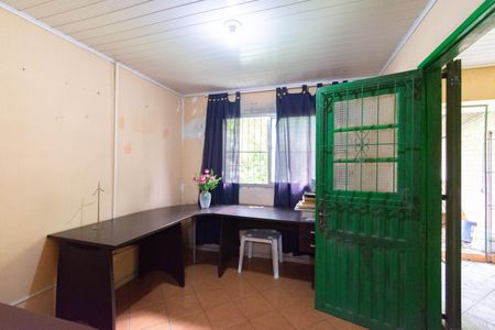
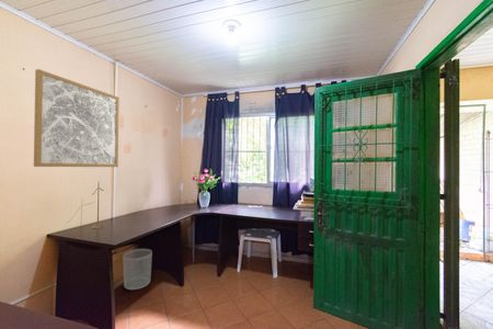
+ waste bin (137, 268)
+ wall art (83, 126)
